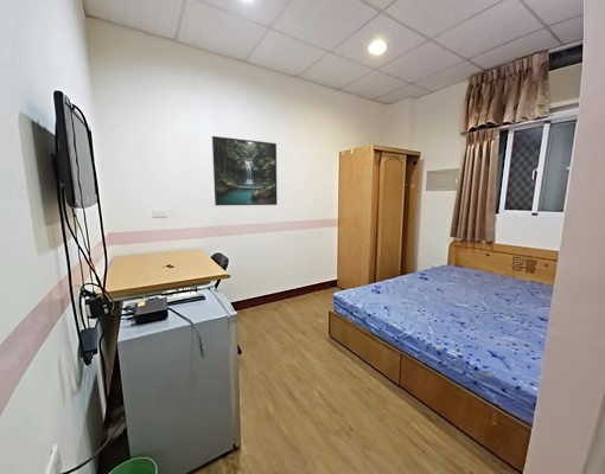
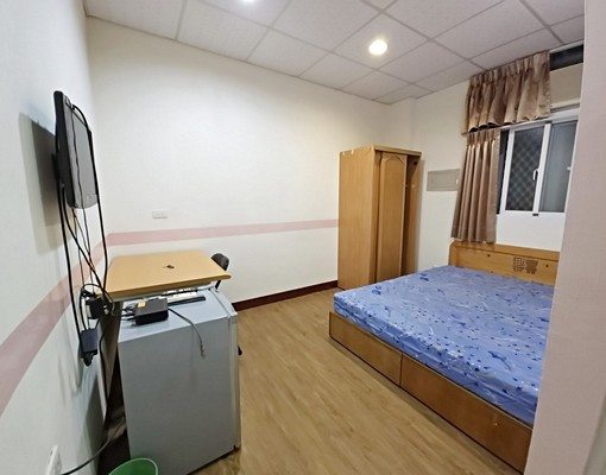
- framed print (247, 173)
